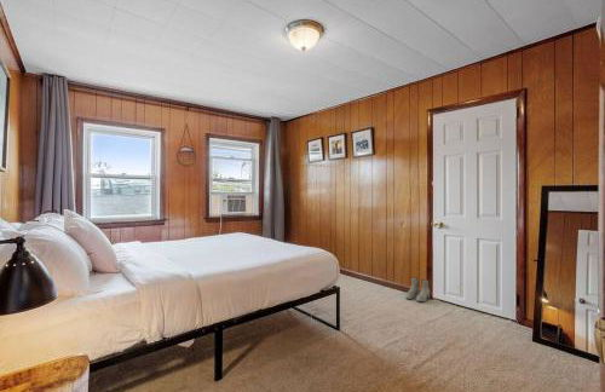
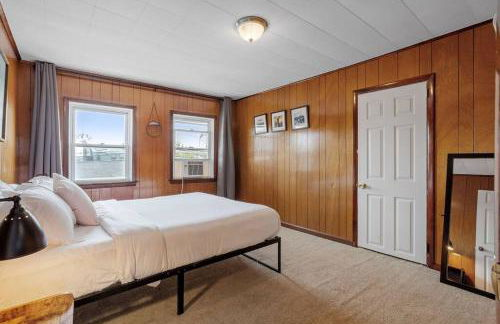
- boots (417, 288)
